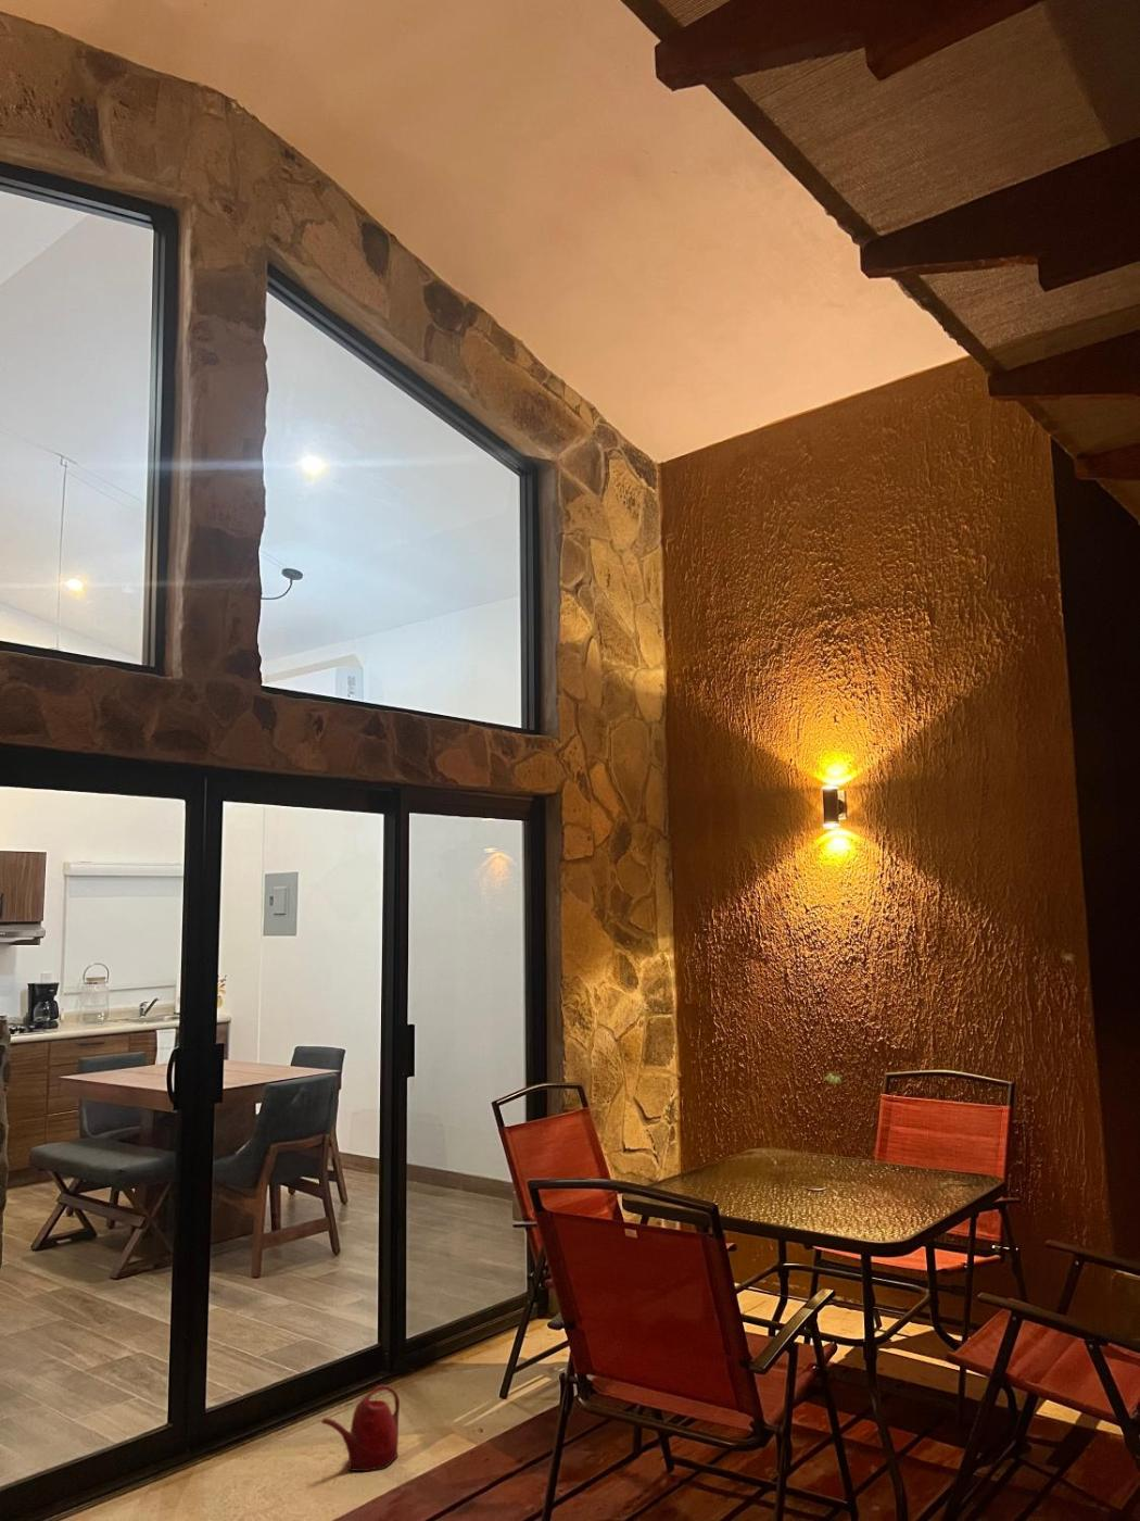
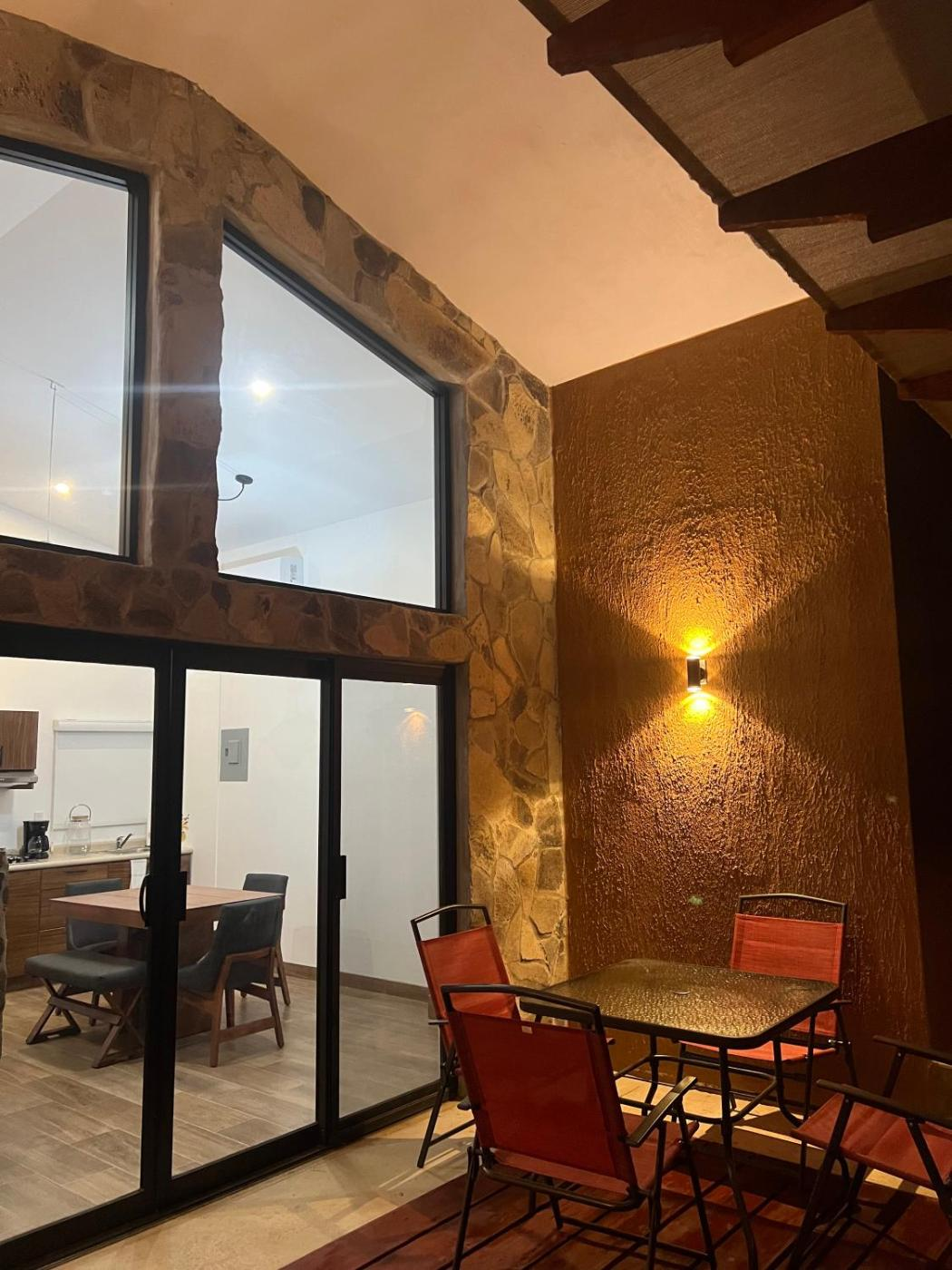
- watering can (360, 1429)
